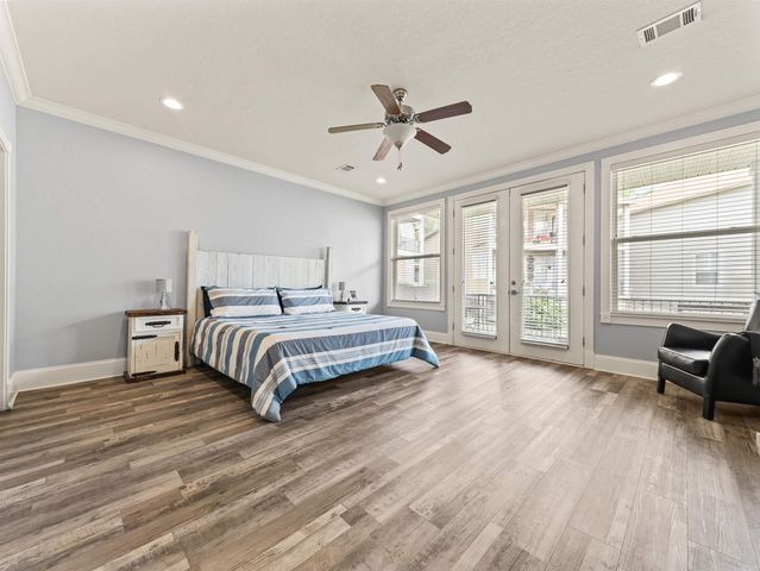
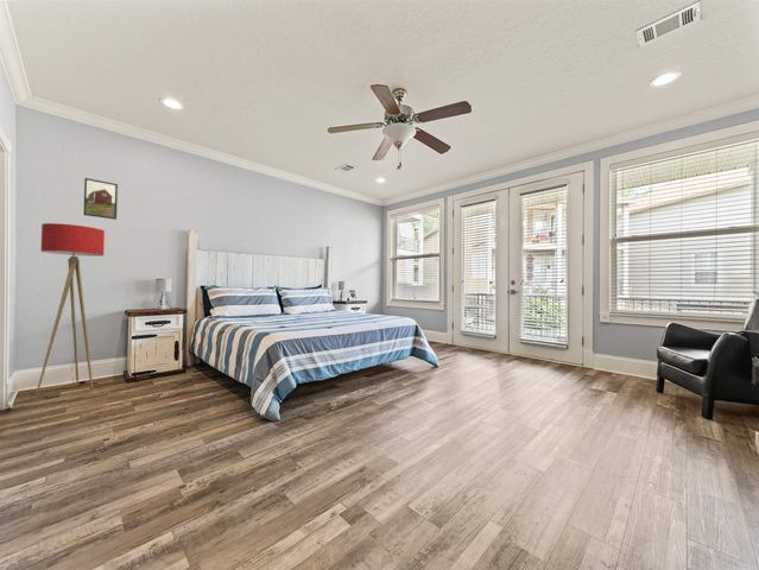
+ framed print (101, 198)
+ floor lamp (71, 308)
